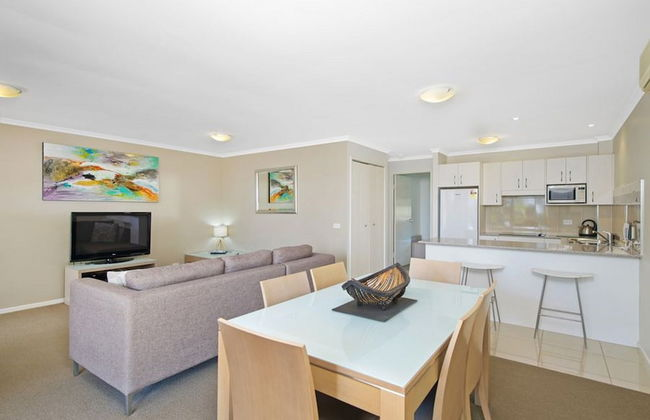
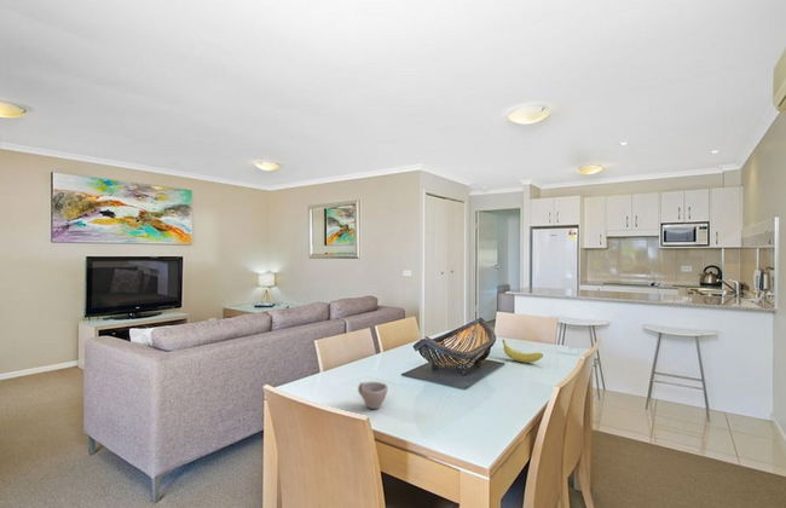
+ cup (370, 394)
+ fruit (520, 352)
